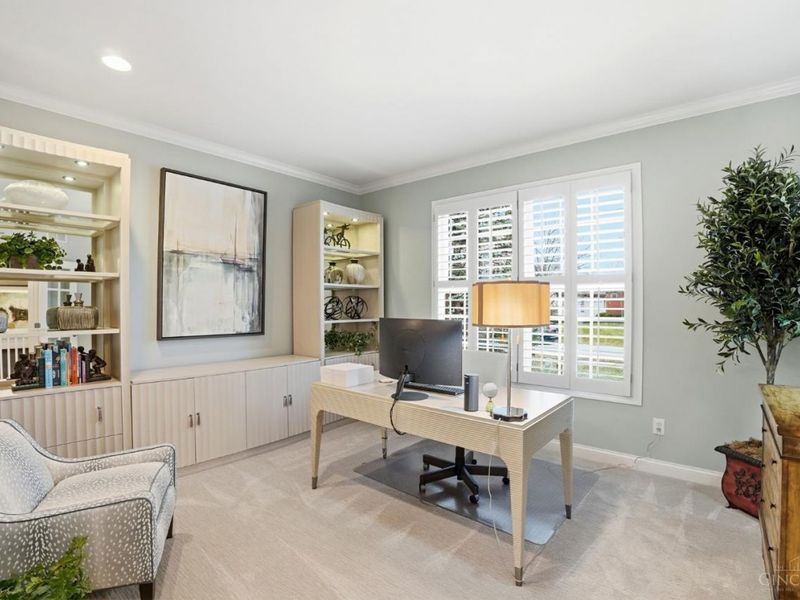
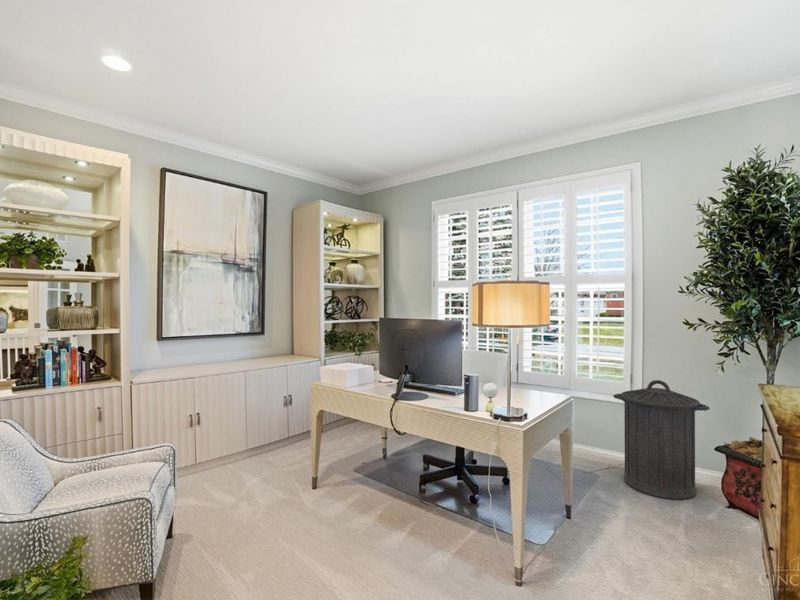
+ trash can (658, 432)
